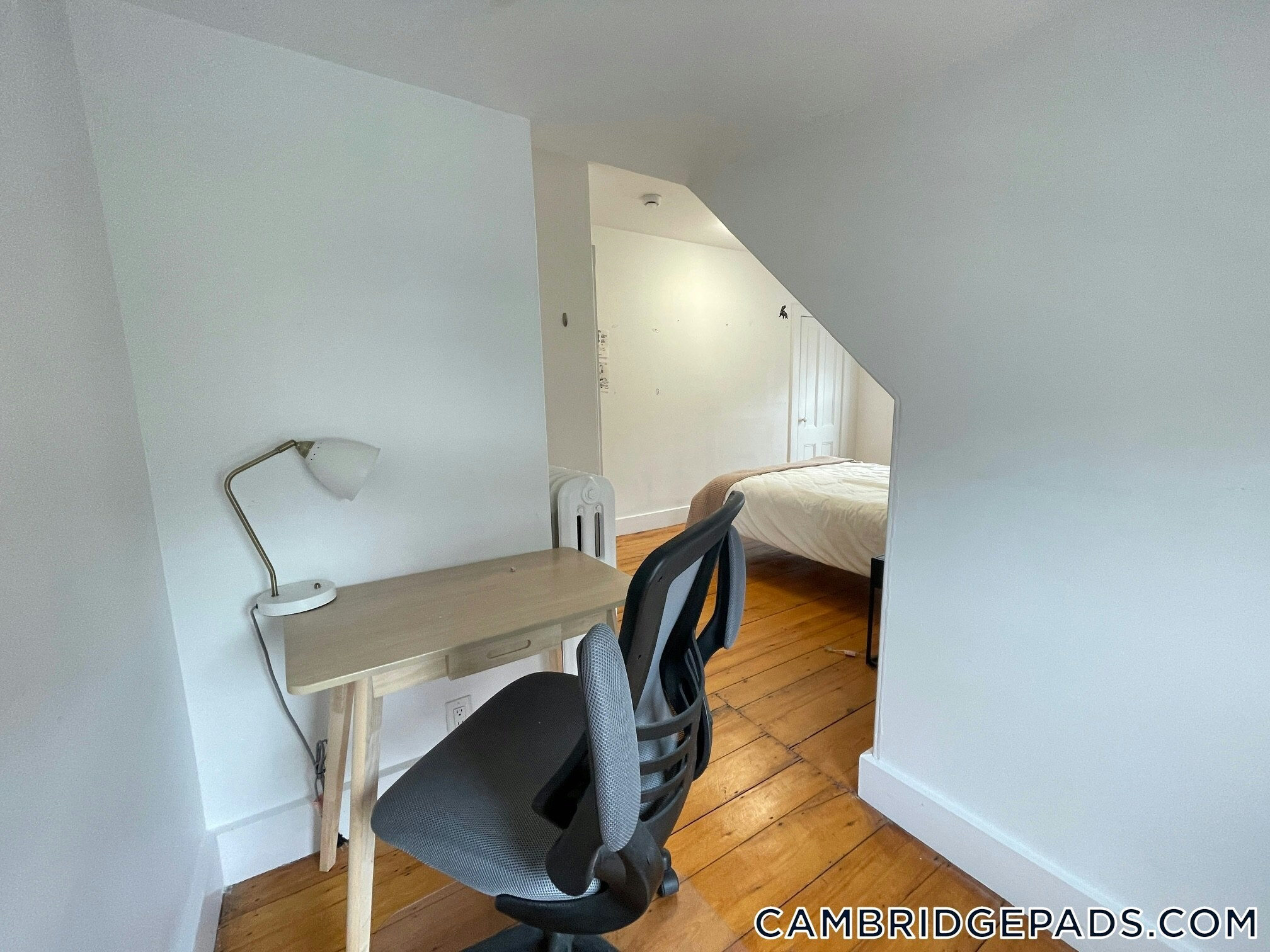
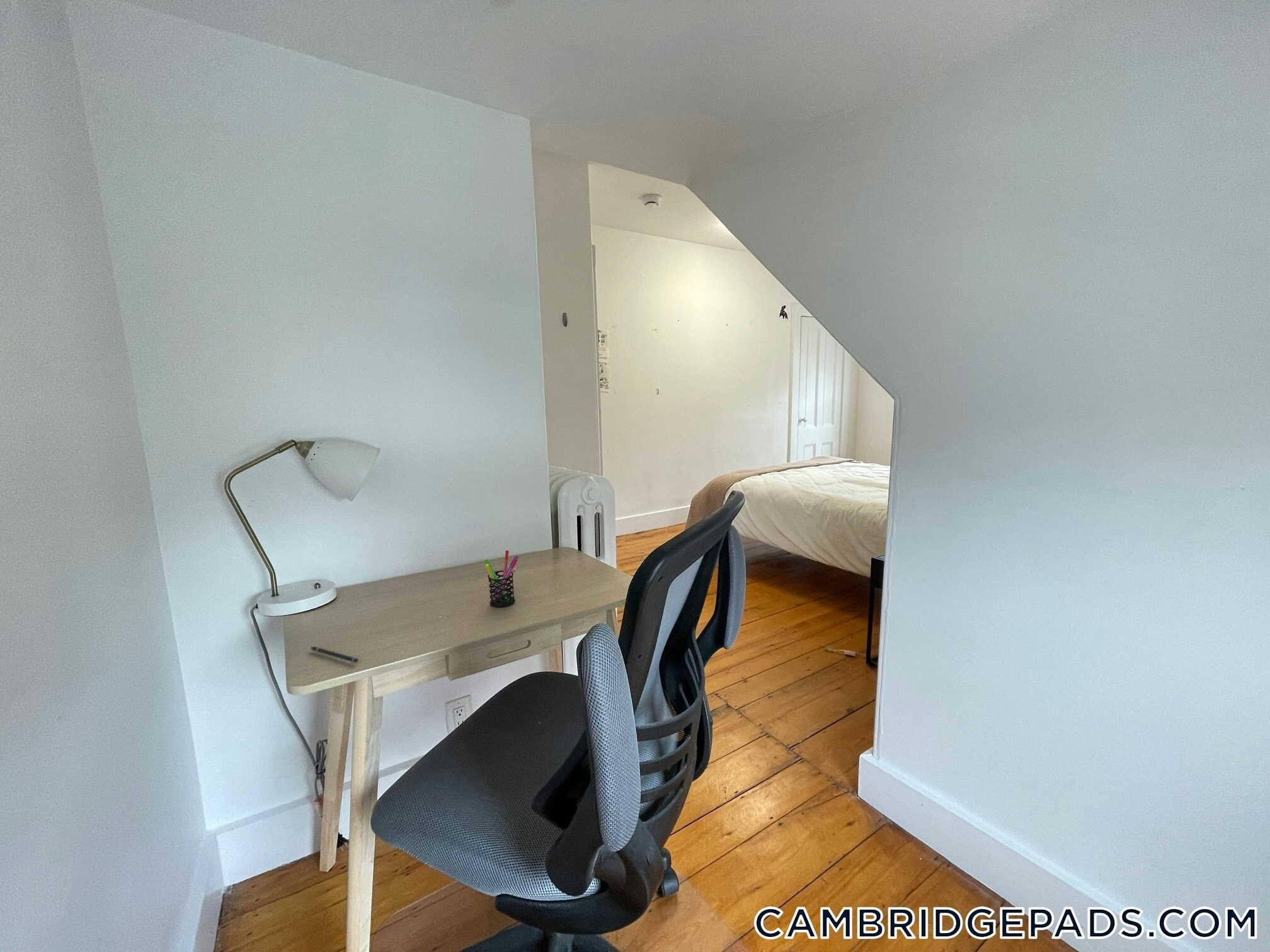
+ pen (332, 654)
+ pen holder (499, 577)
